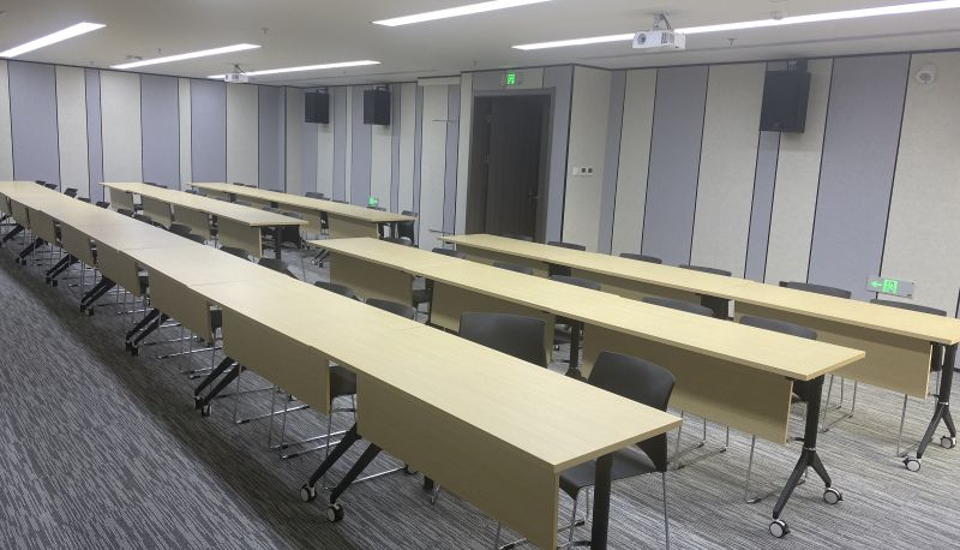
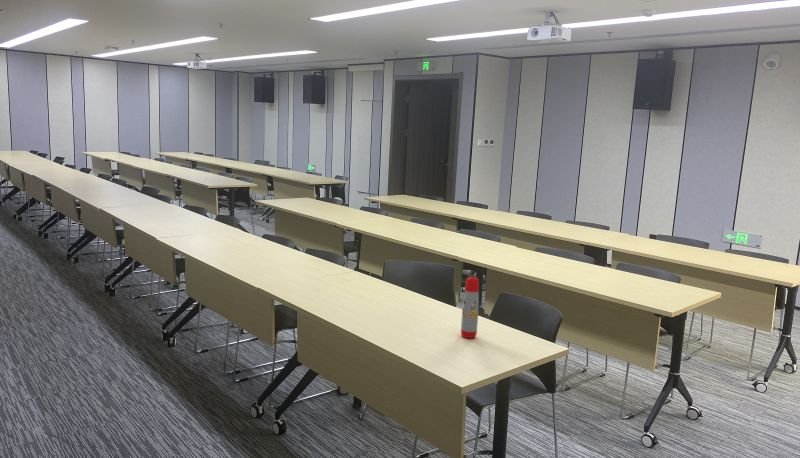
+ water bottle (470, 306)
